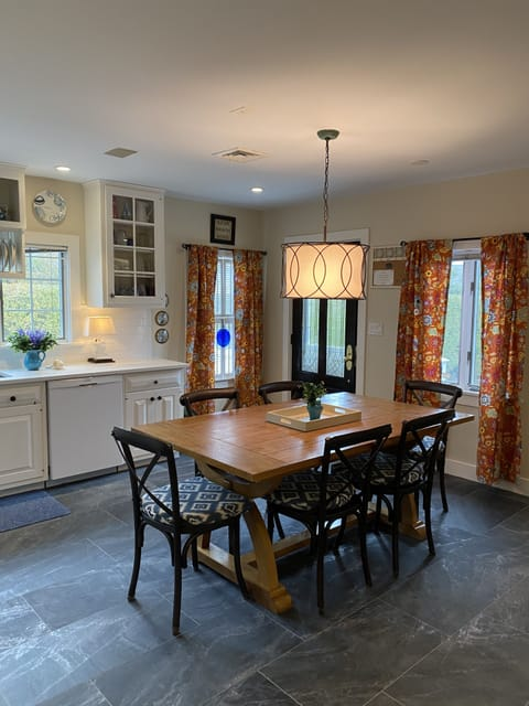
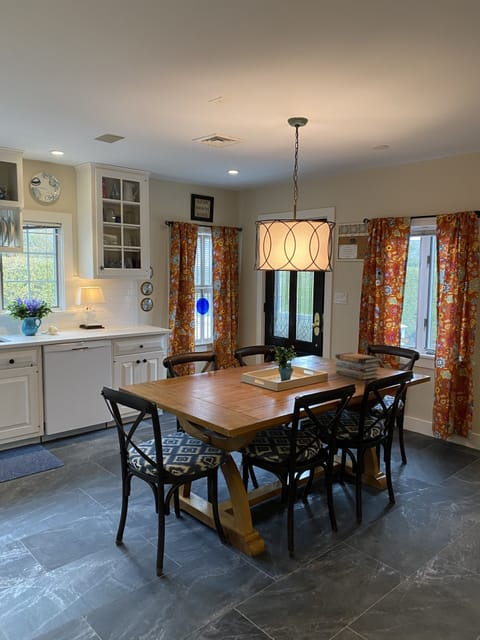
+ book stack (356, 365)
